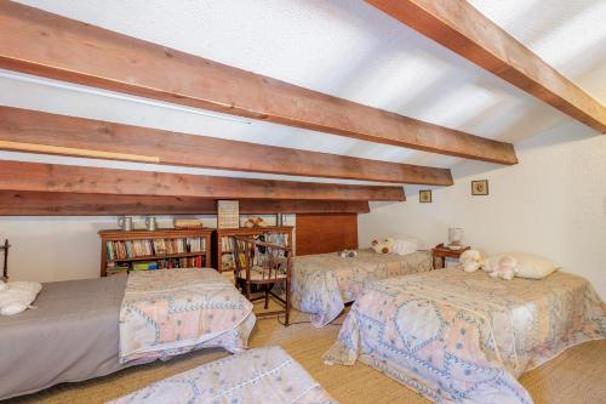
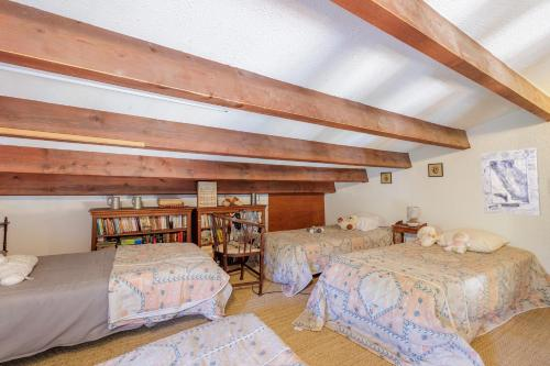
+ wall art (508, 181)
